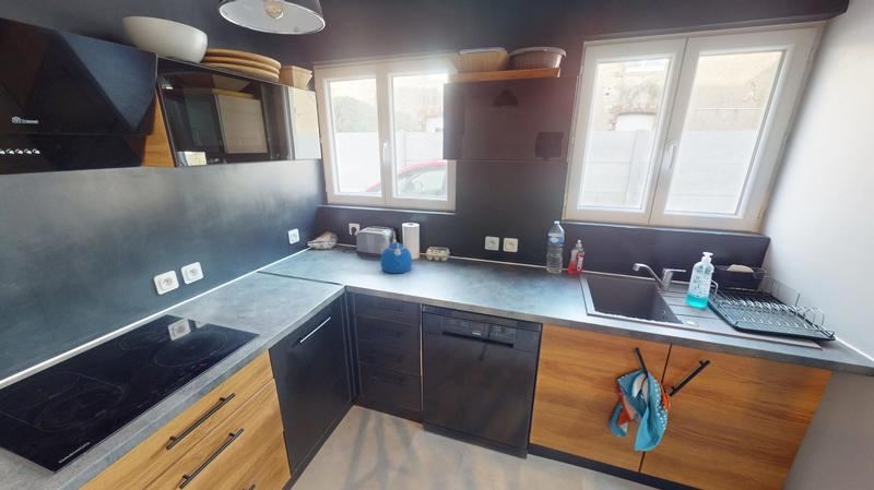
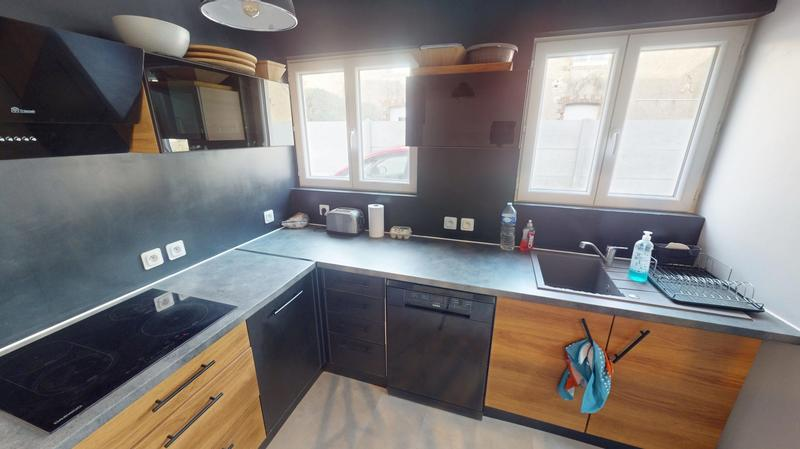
- kettle (395, 248)
